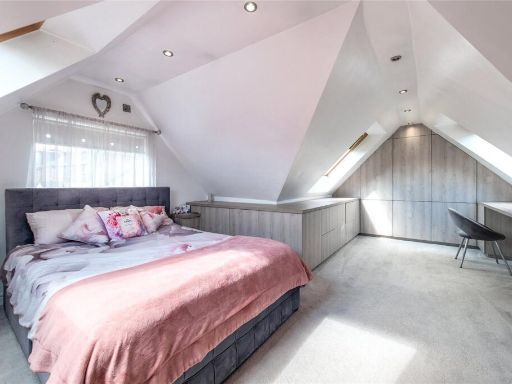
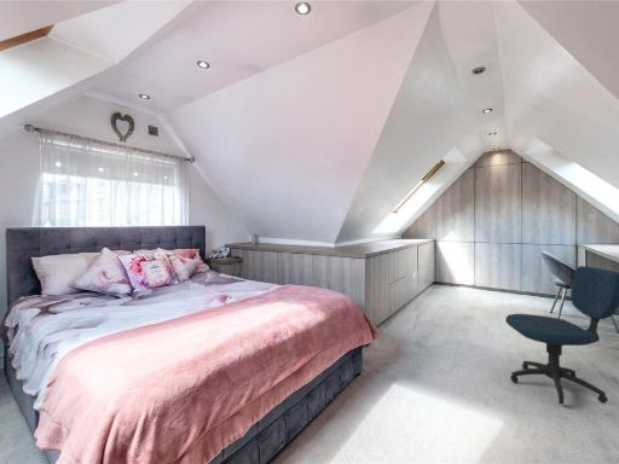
+ office chair (555, 326)
